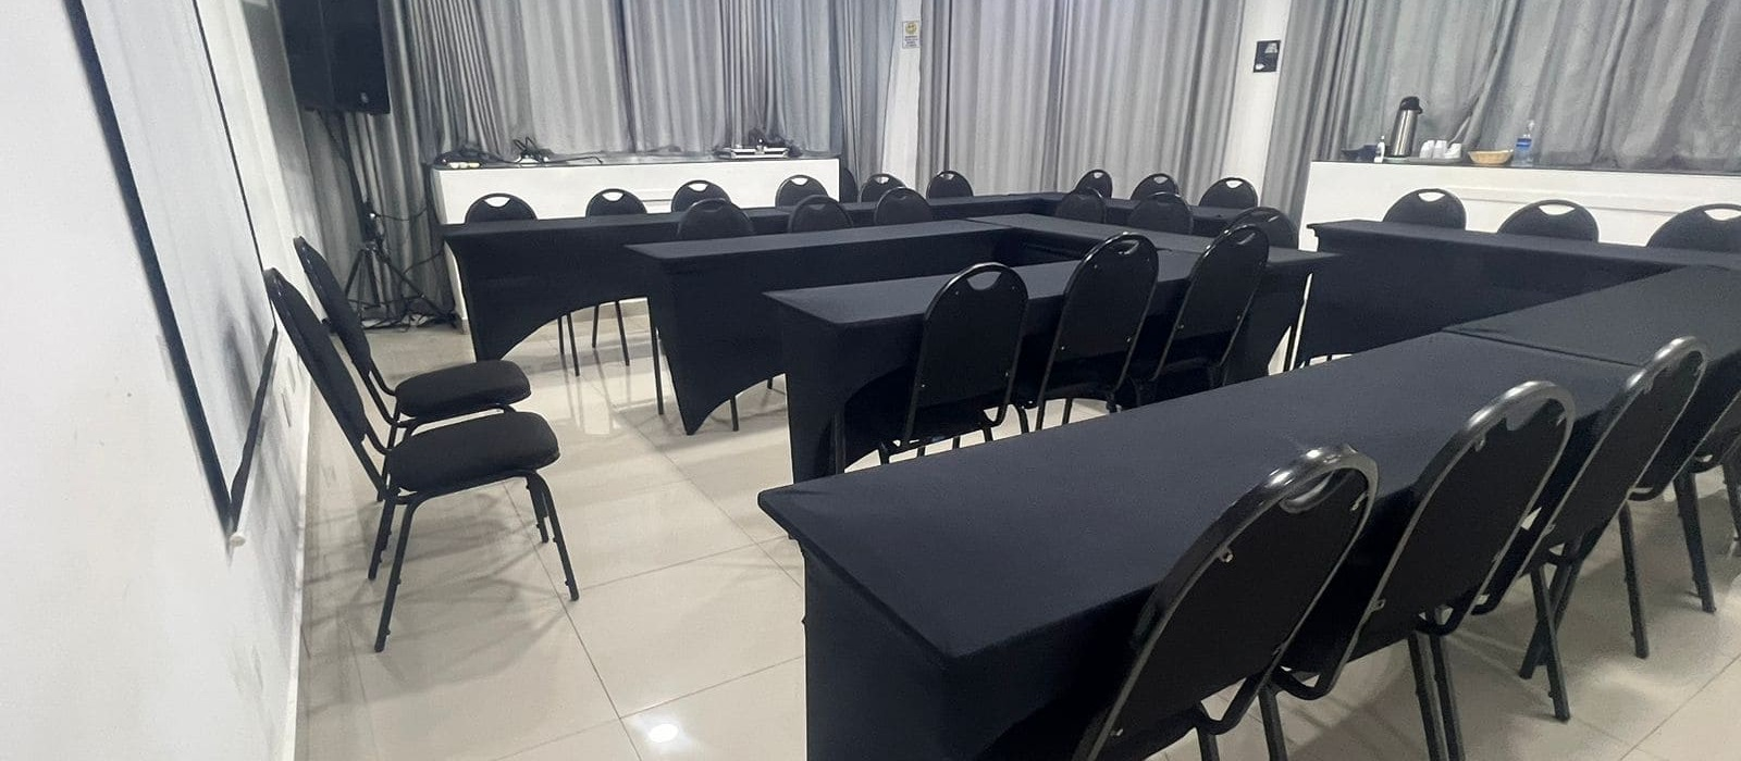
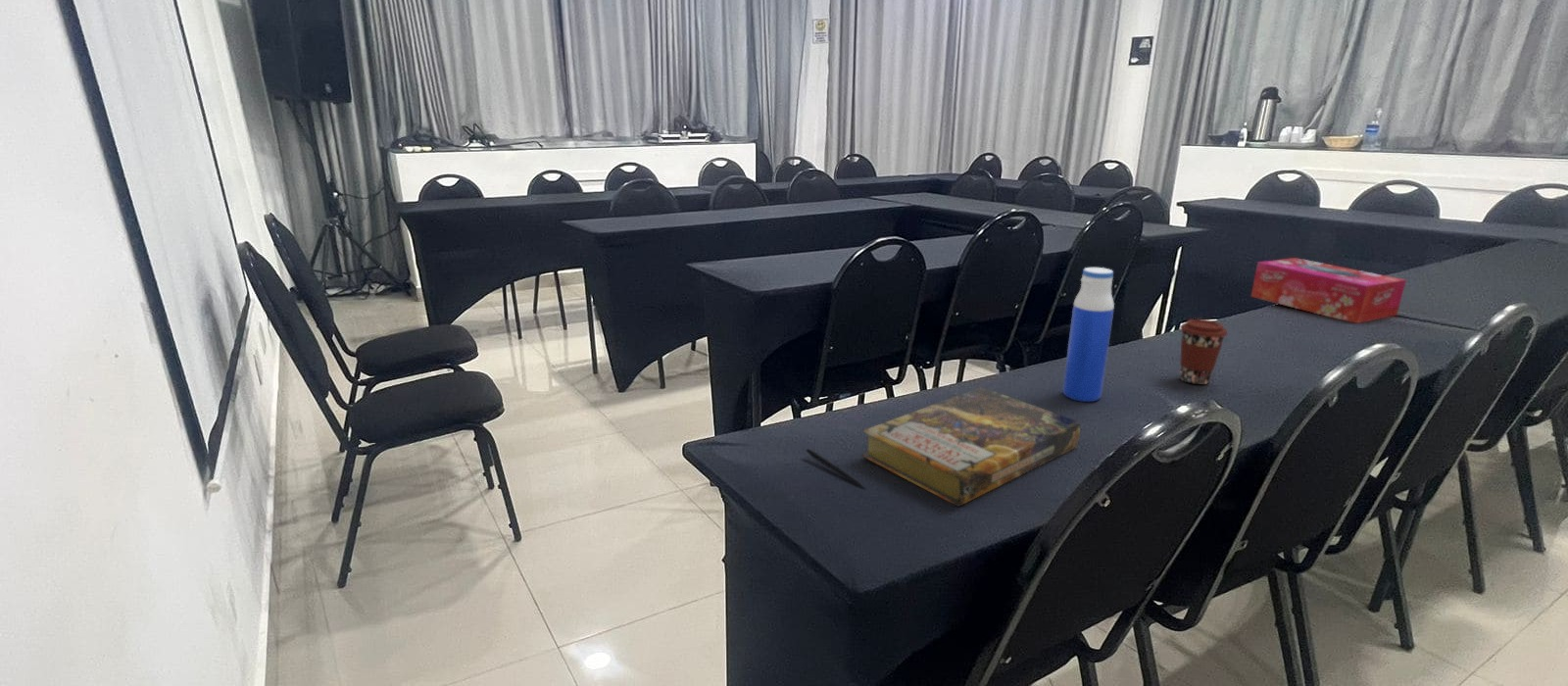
+ tissue box (1324, 288)
+ coffee cup (1200, 352)
+ pen (834, 467)
+ water bottle (1090, 334)
+ book (971, 439)
